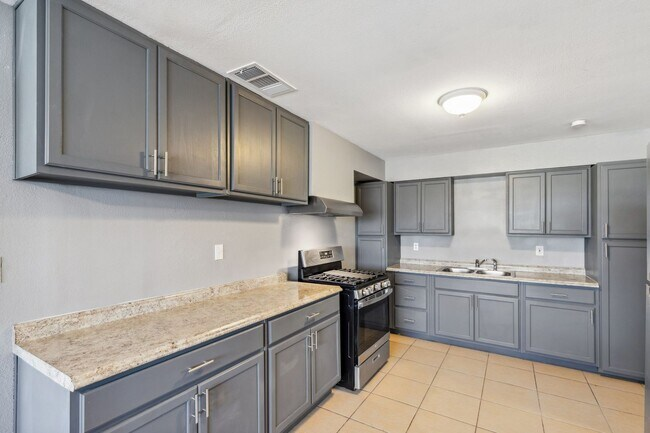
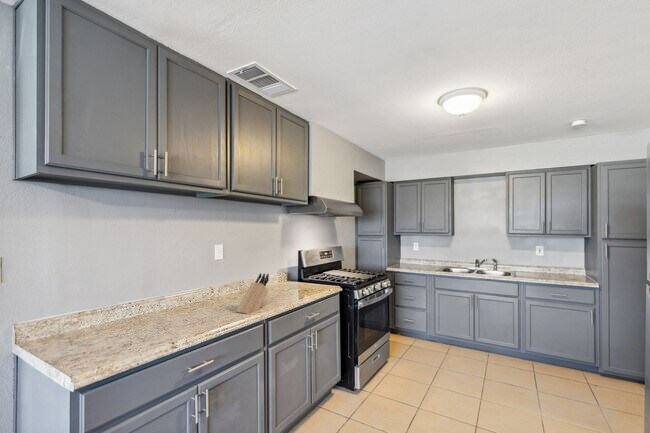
+ knife block (254, 291)
